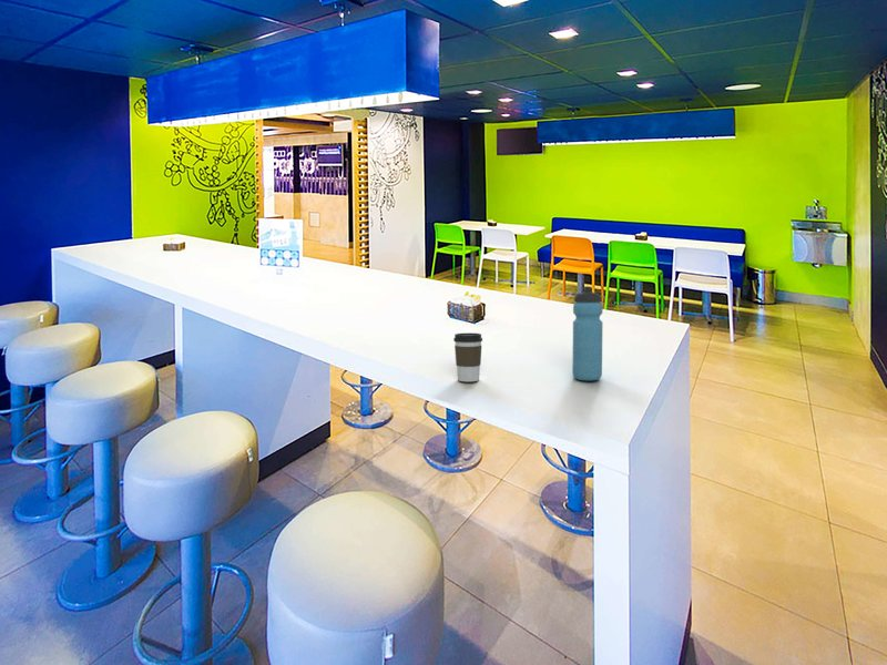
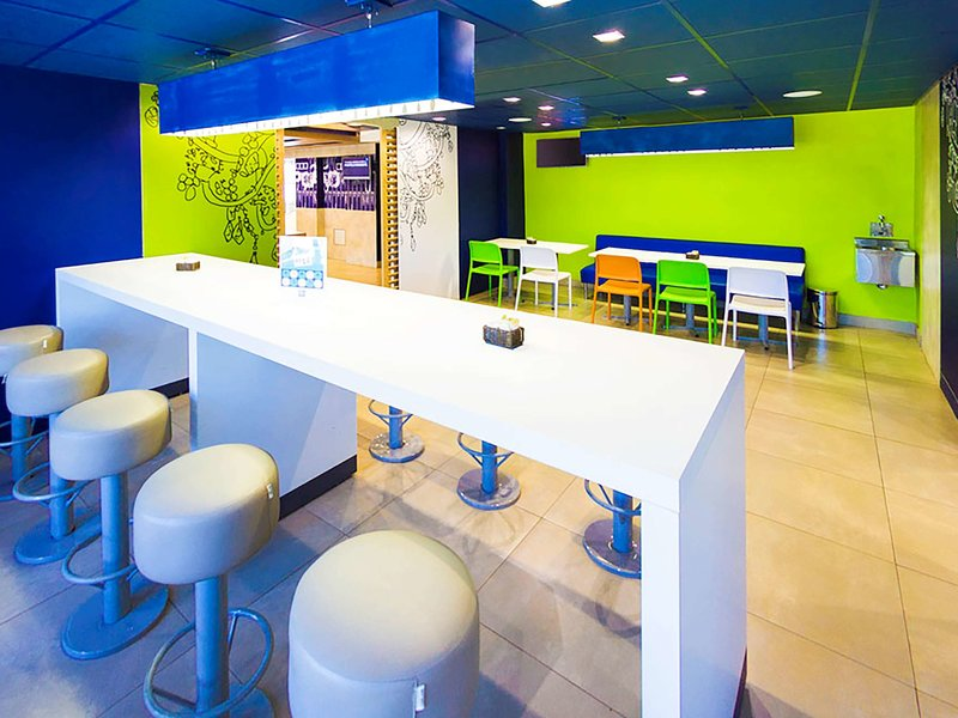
- water bottle (587, 332)
- coffee cup (468, 357)
